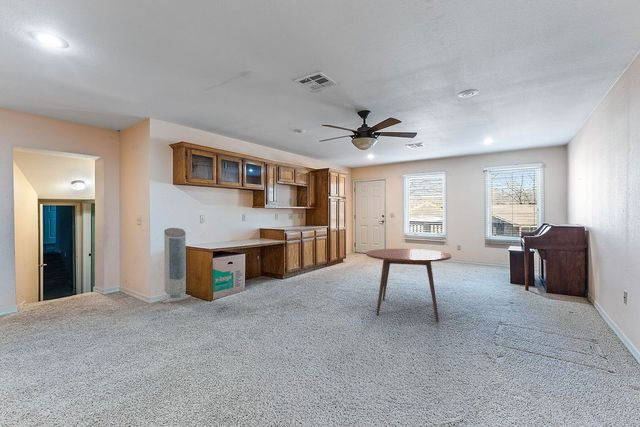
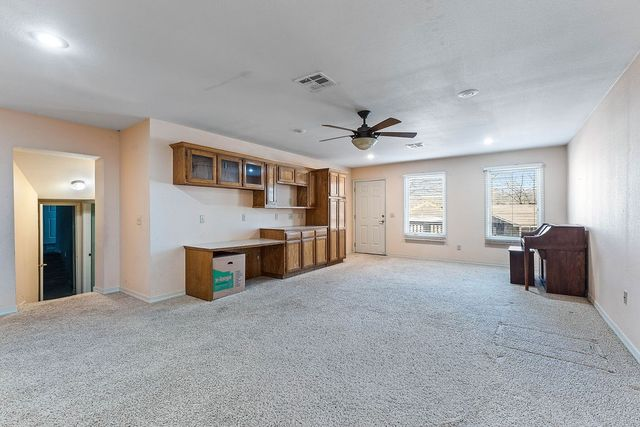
- dining table (409, 264)
- air purifier (175, 263)
